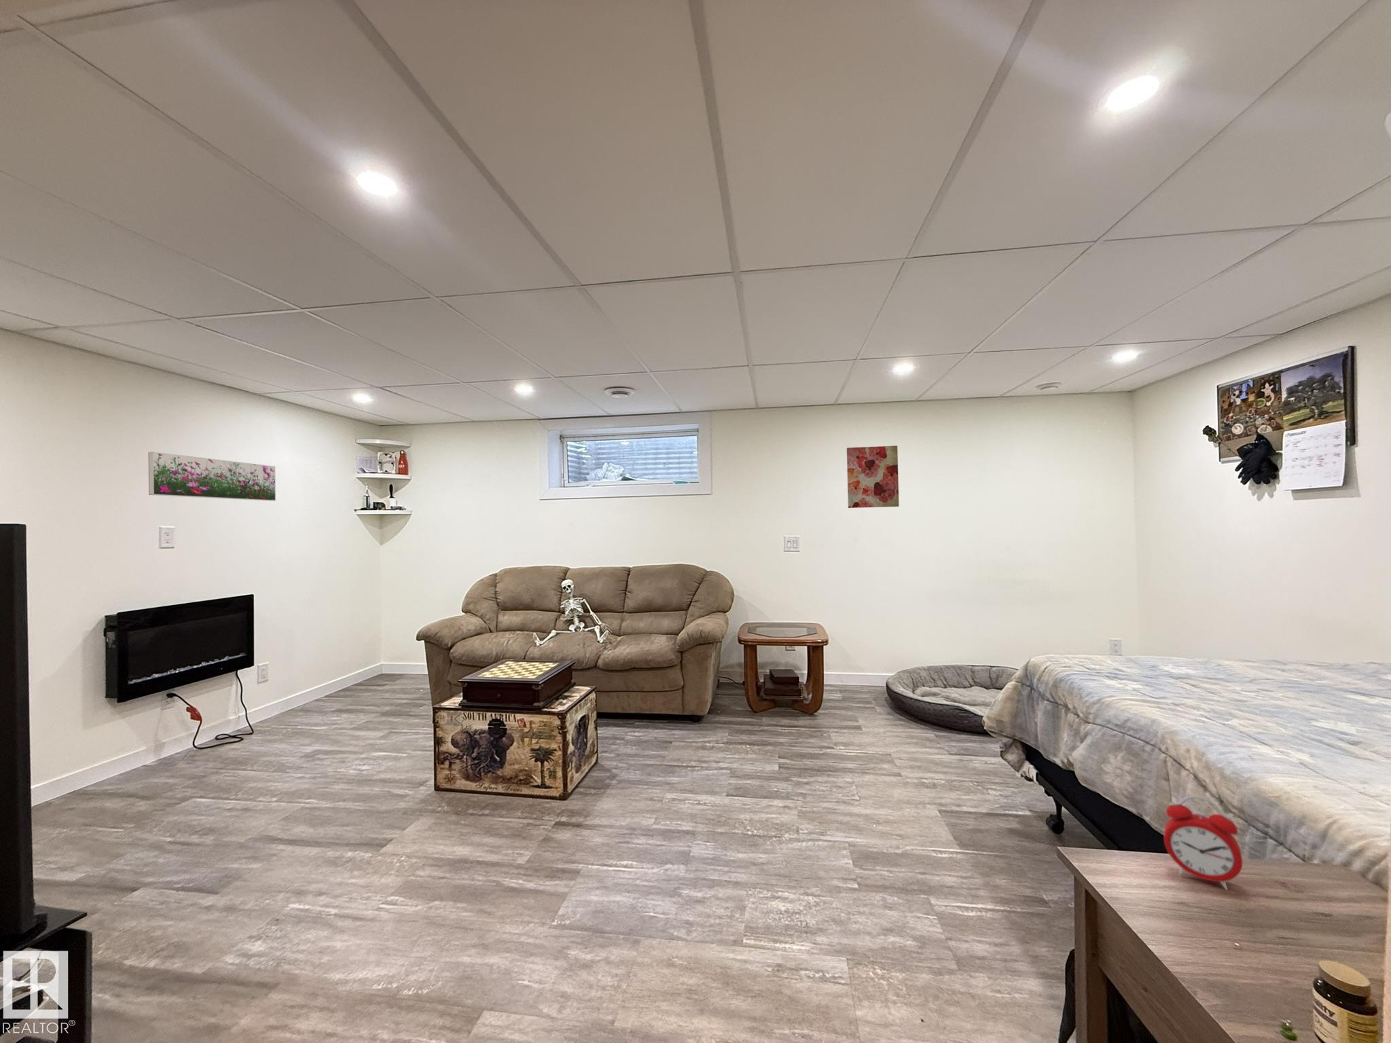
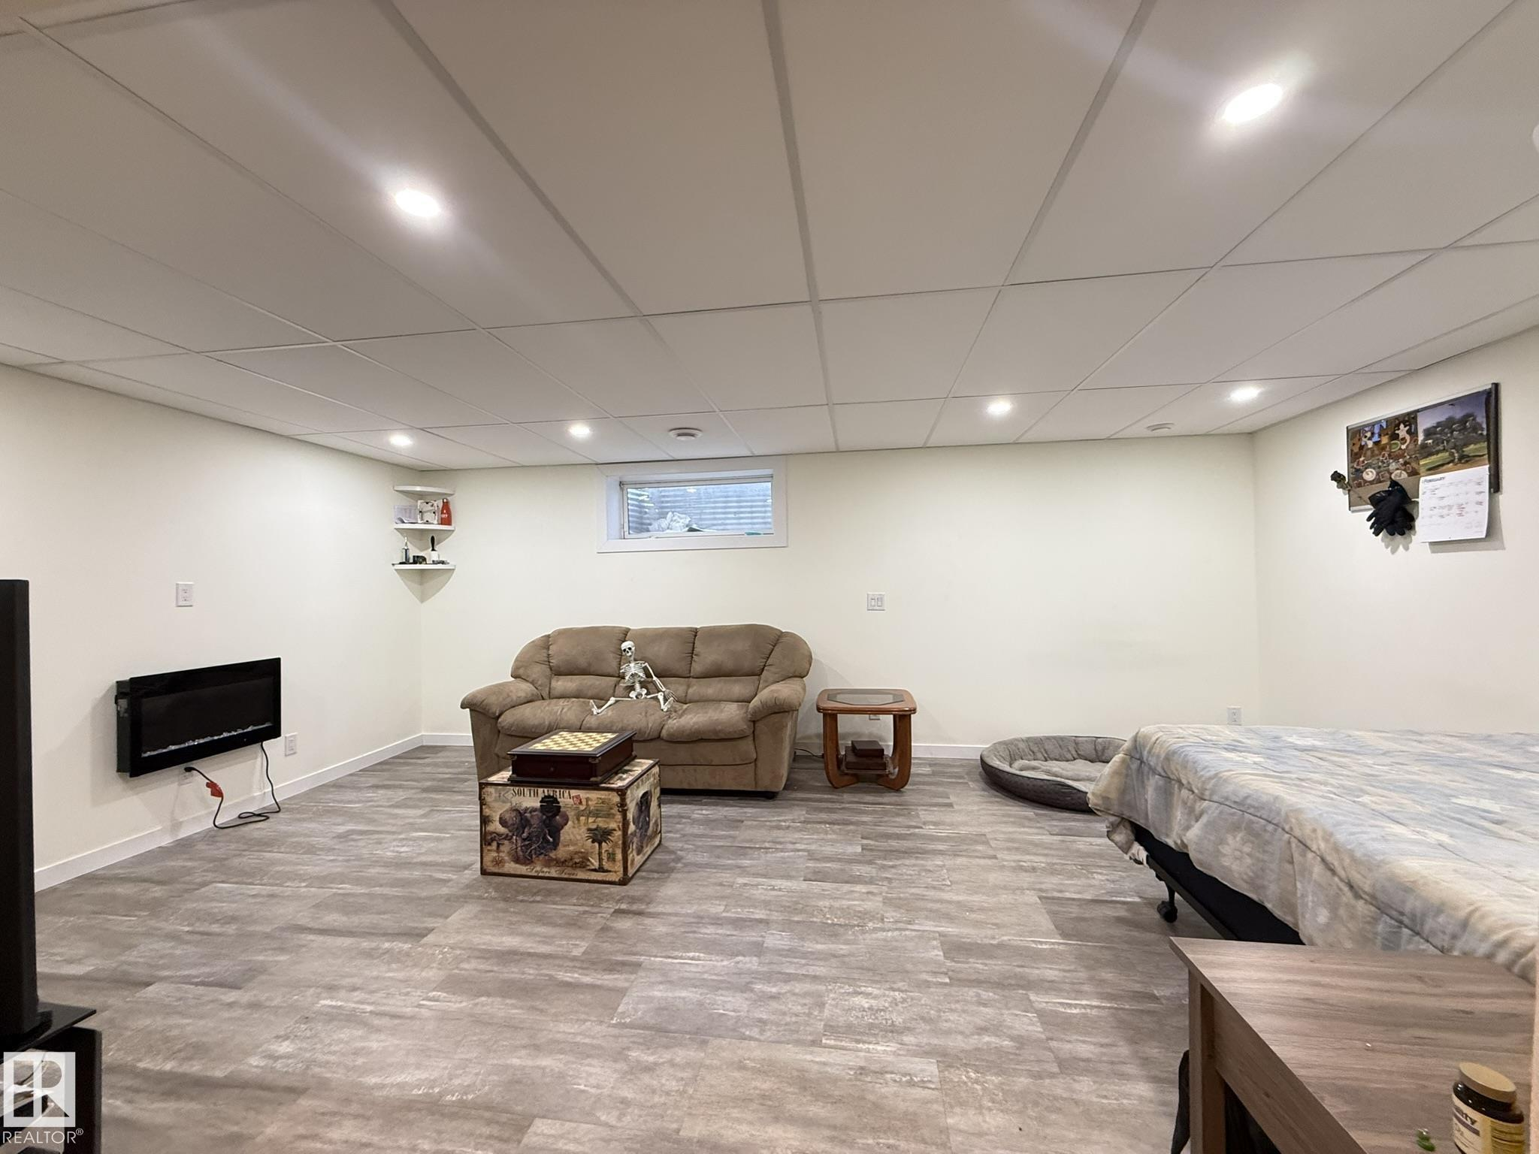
- wall art (872, 477)
- alarm clock (1200, 837)
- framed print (219, 479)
